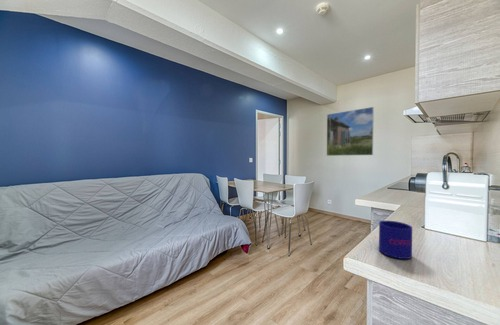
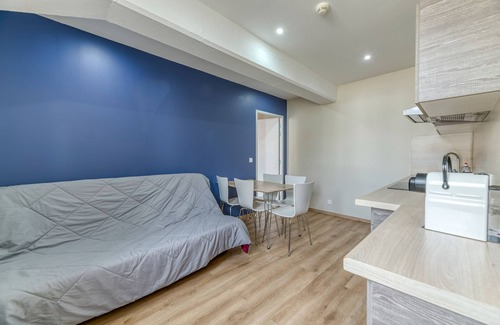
- mug (391, 236)
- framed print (348, 133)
